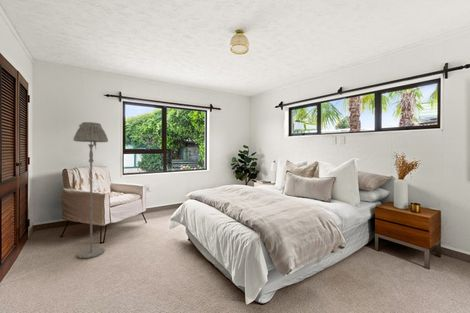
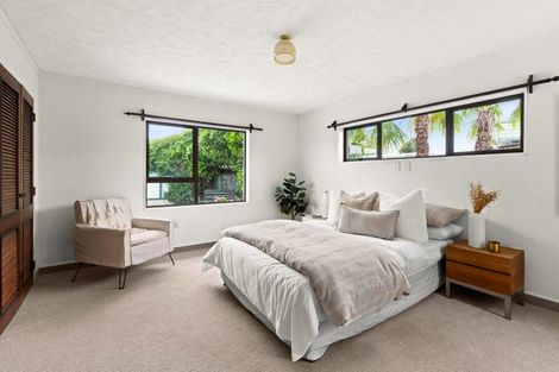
- floor lamp (91, 188)
